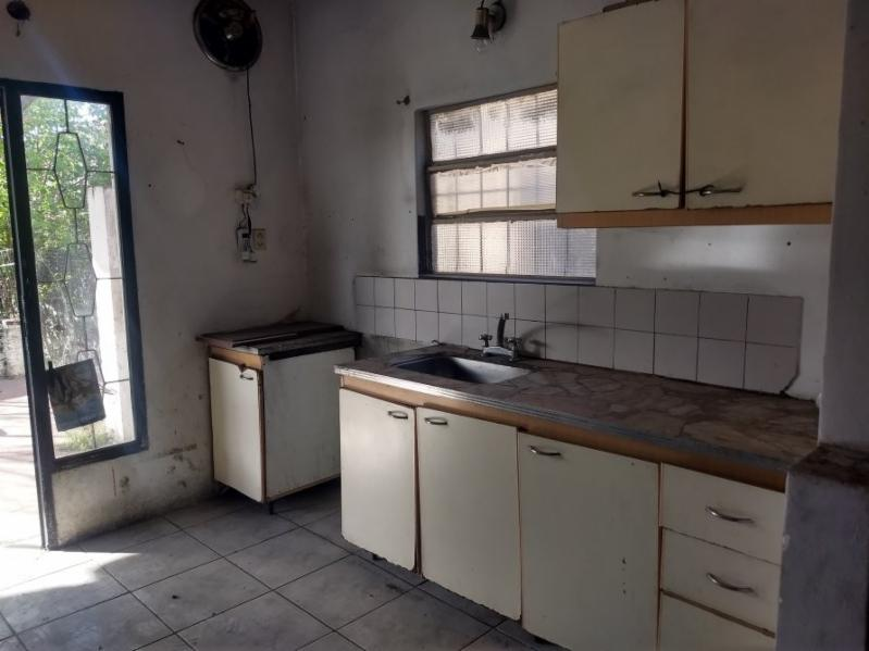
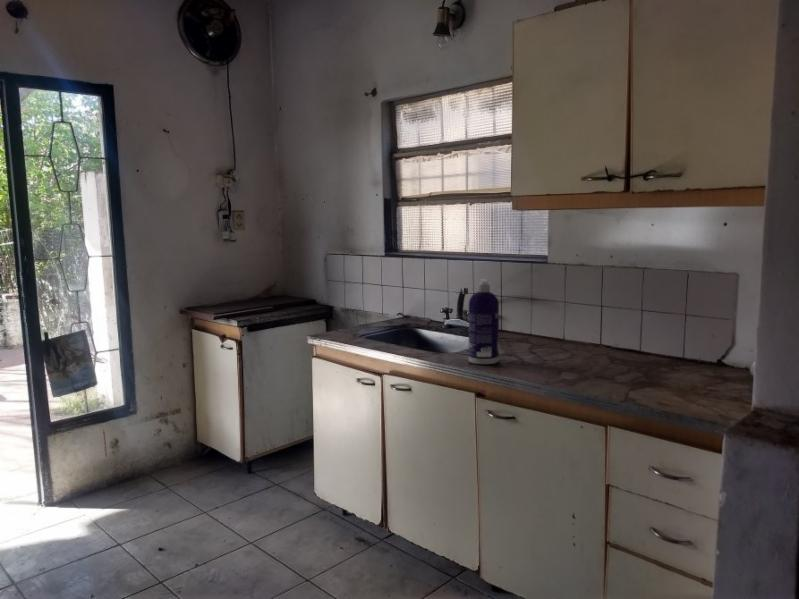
+ spray bottle (483, 320)
